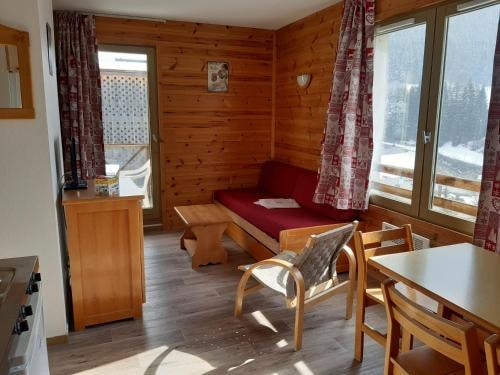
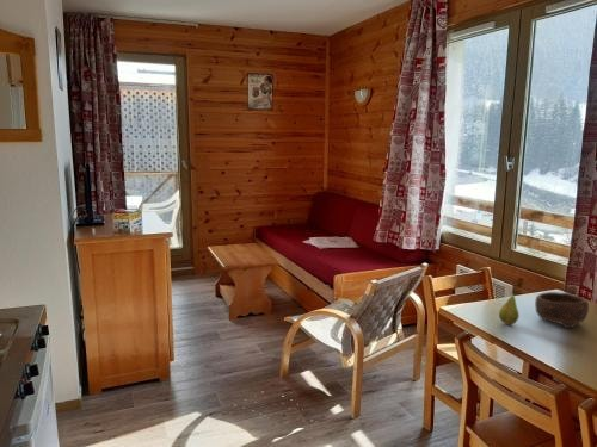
+ fruit (509, 308)
+ bowl (560, 308)
